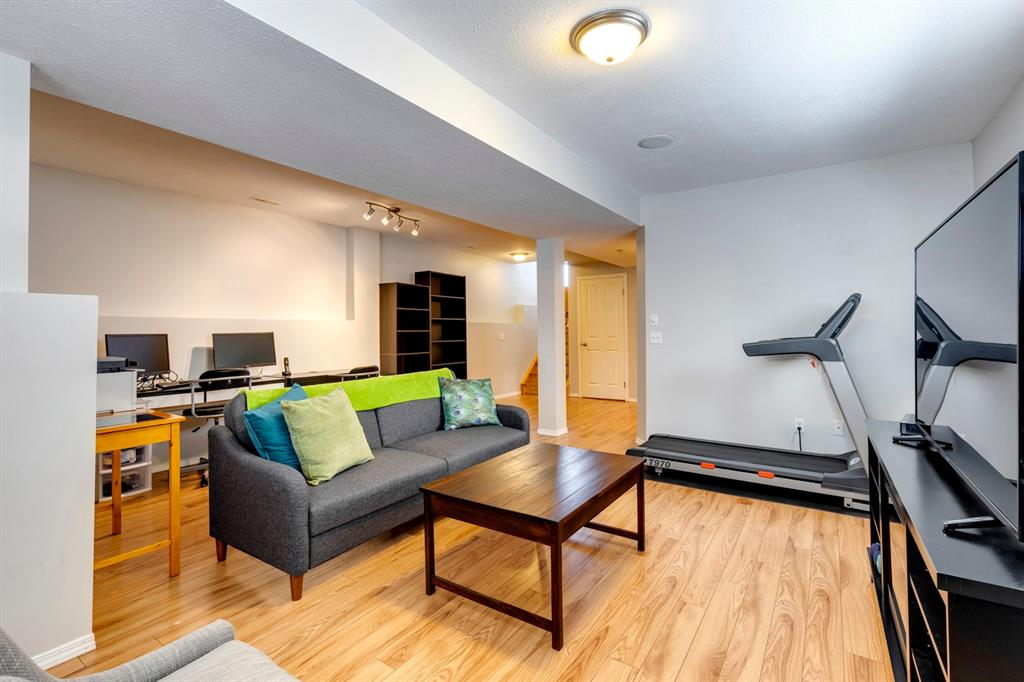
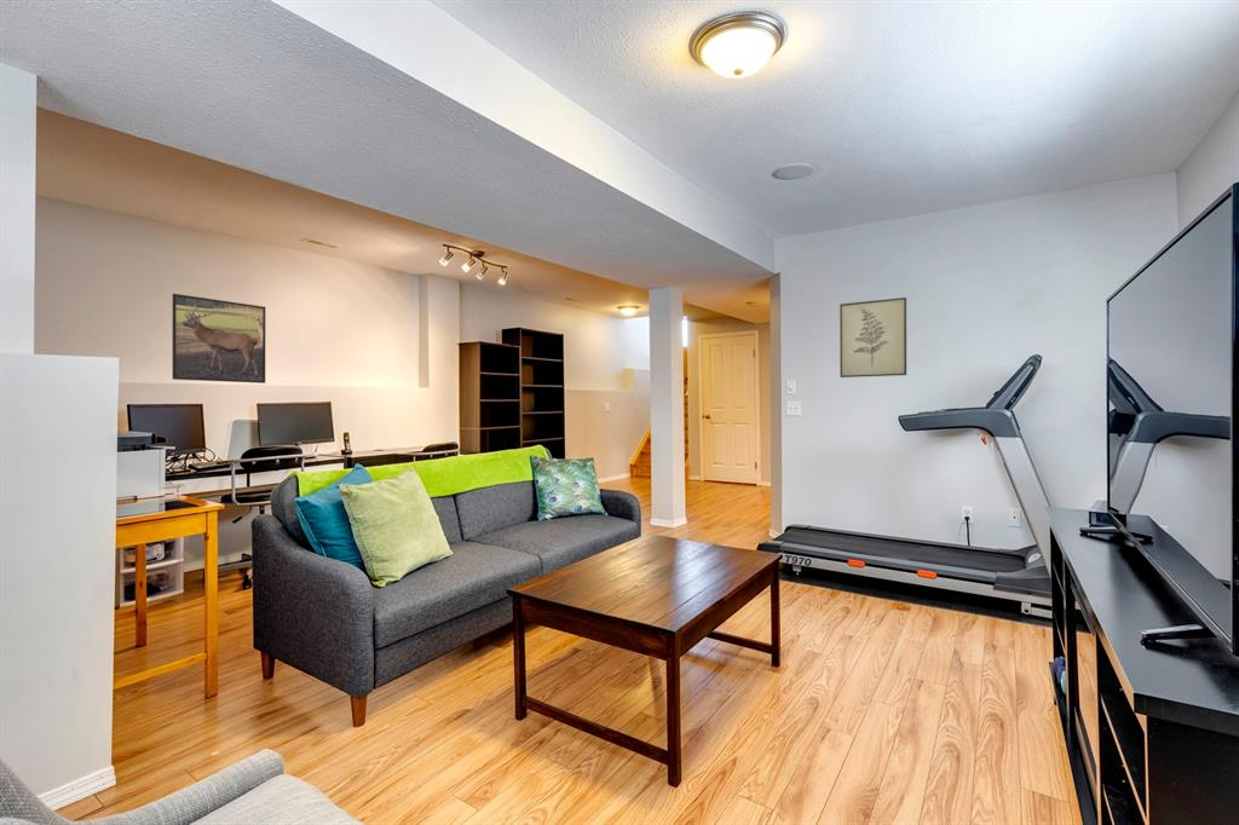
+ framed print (221, 340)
+ wall art (872, 339)
